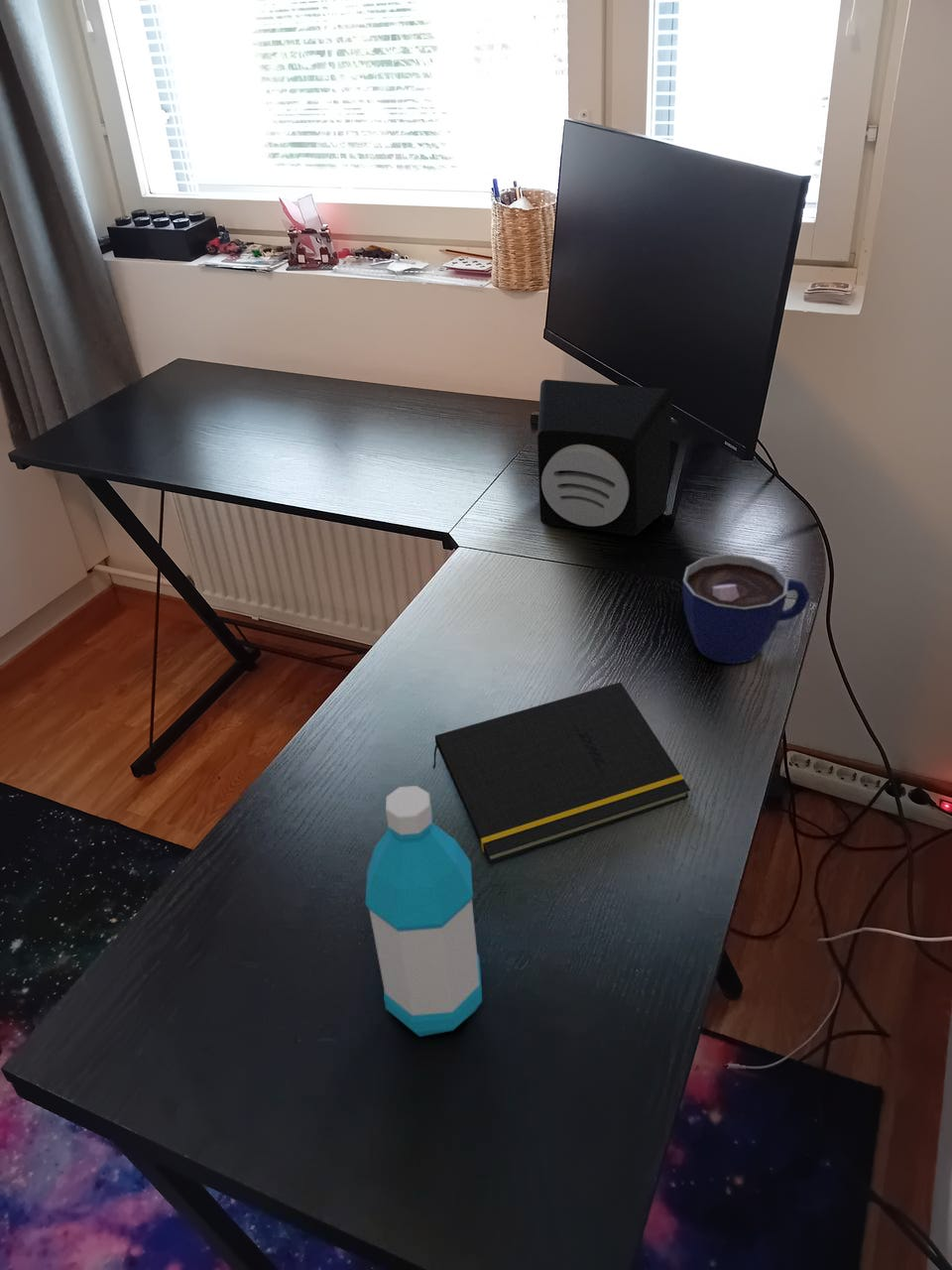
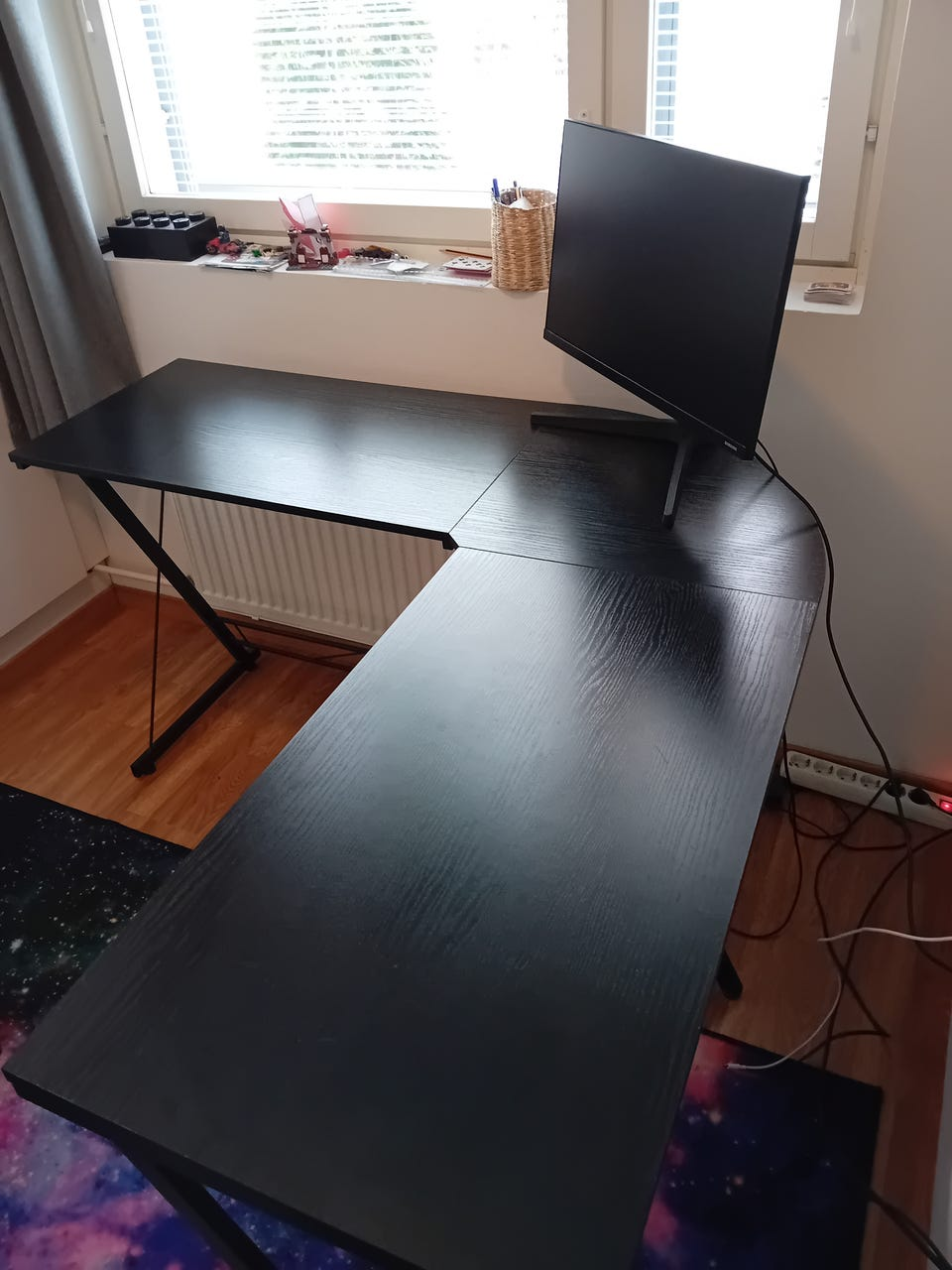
- cup (747, 610)
- speaker (594, 462)
- notepad (559, 765)
- water bottle (422, 910)
